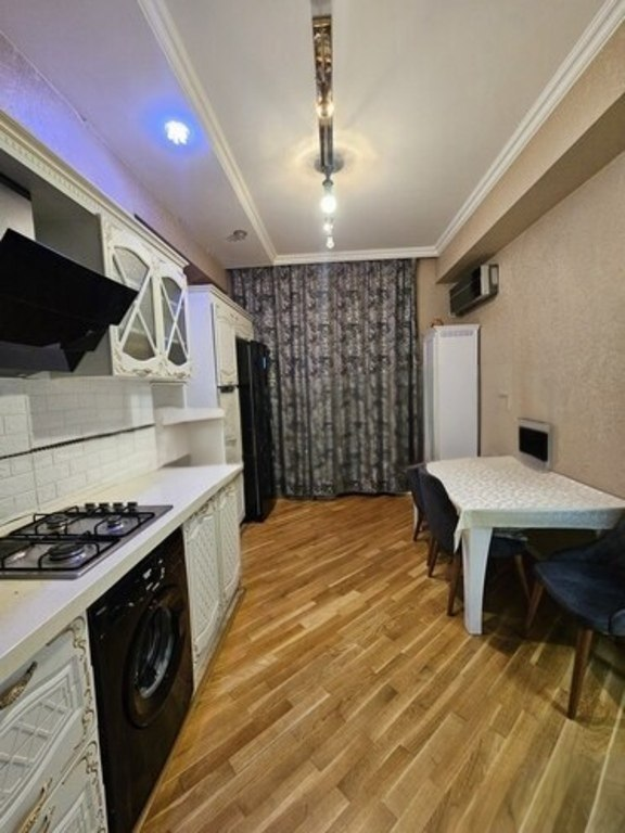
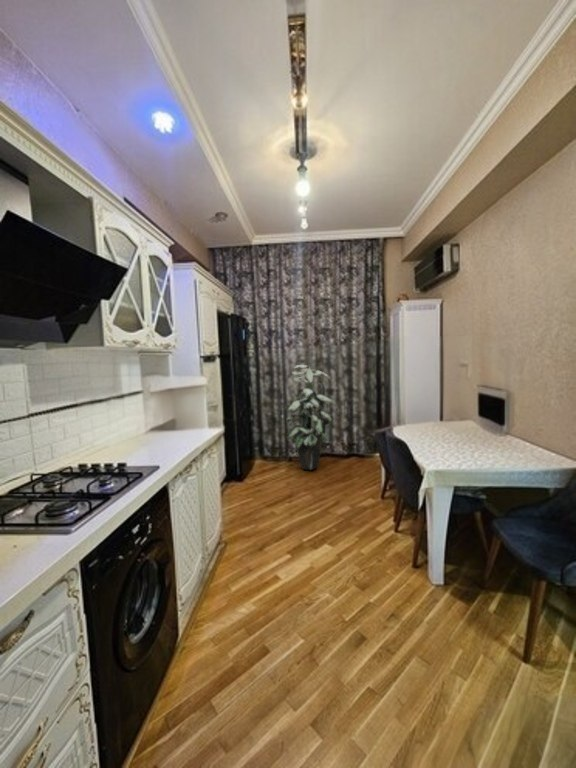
+ indoor plant (306, 416)
